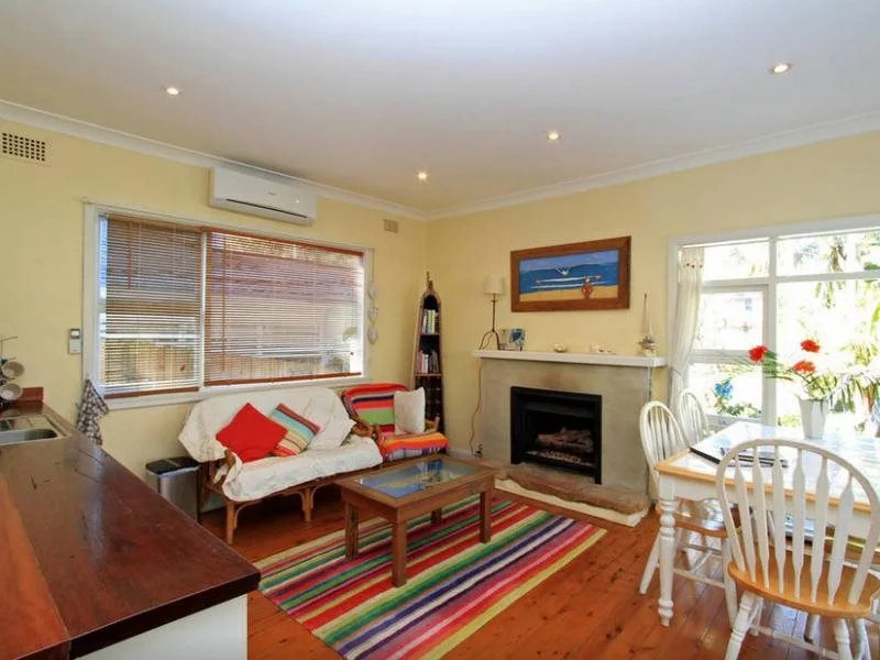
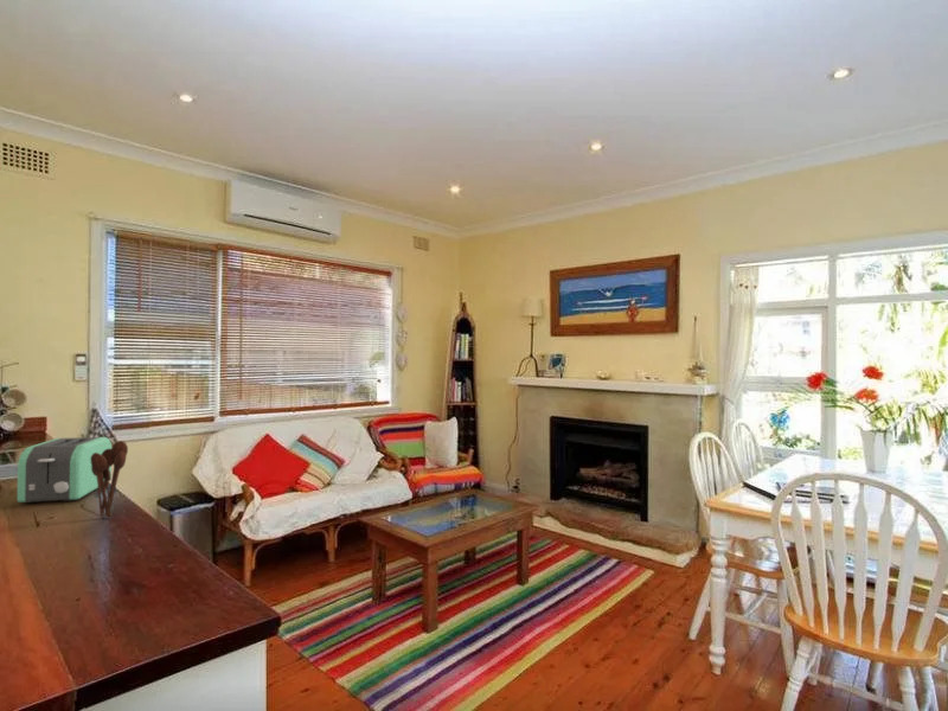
+ utensil holder (109, 479)
+ toaster (68, 467)
